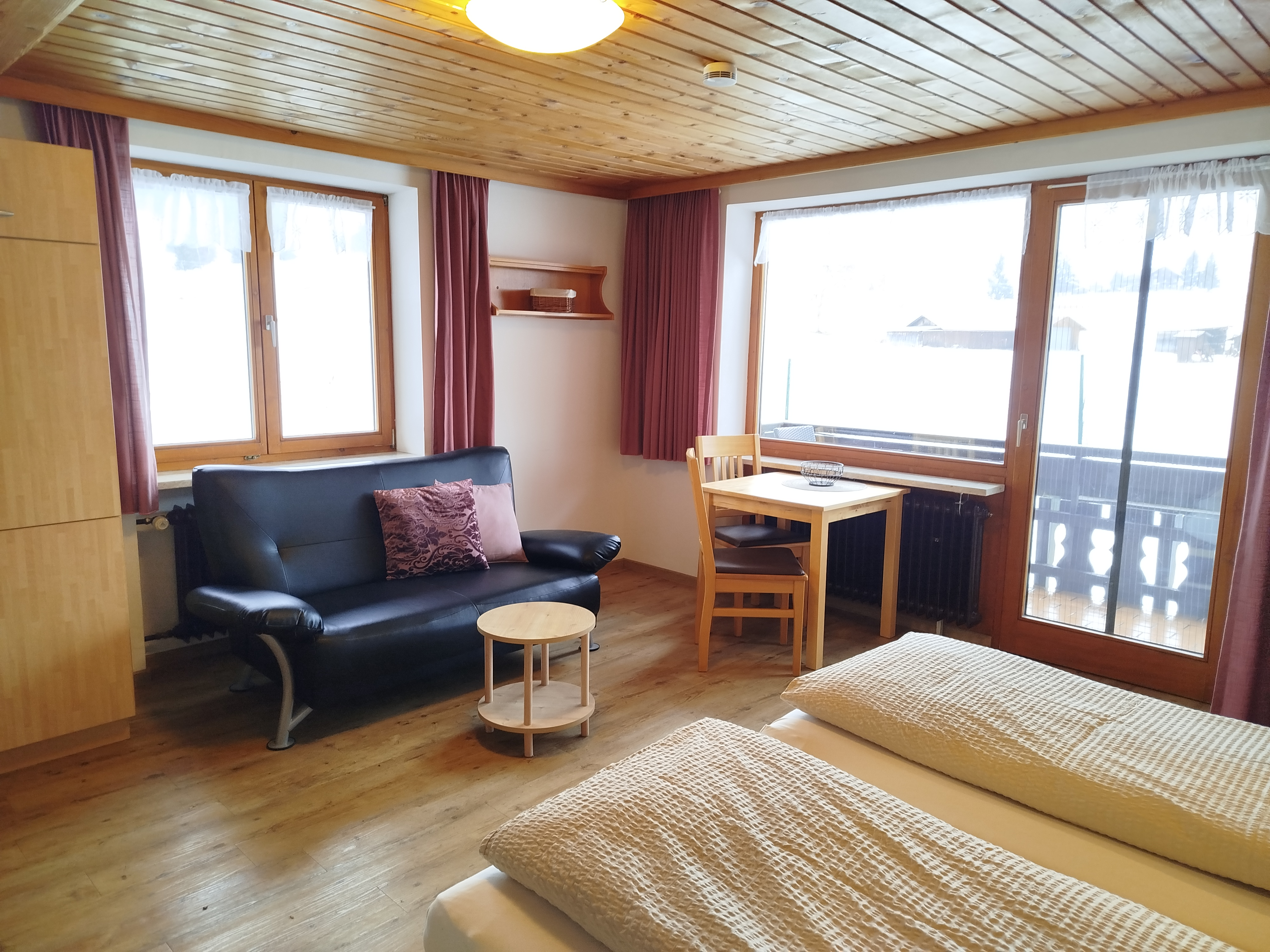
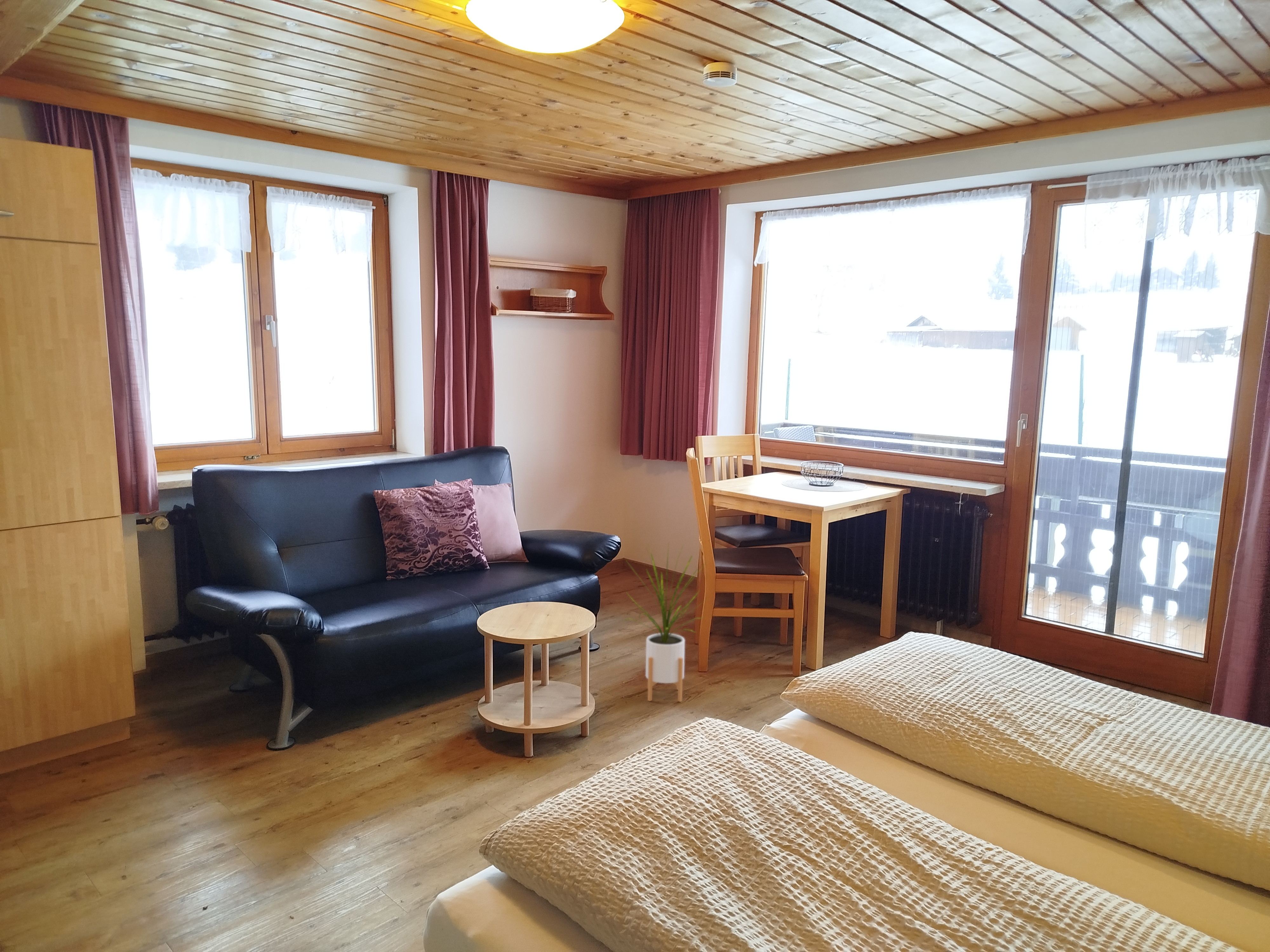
+ house plant (666, 622)
